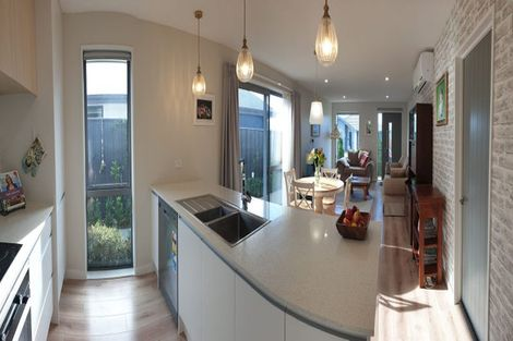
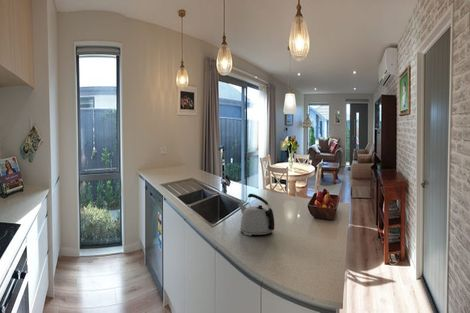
+ kettle (255, 212)
